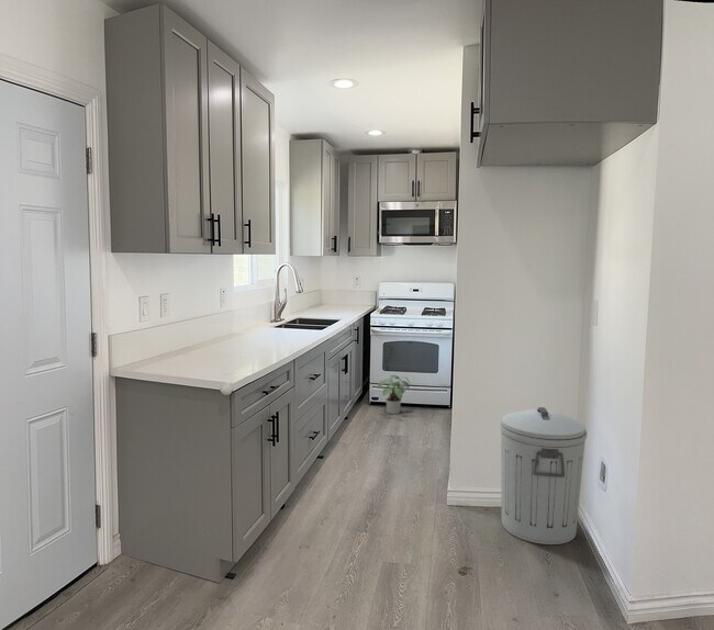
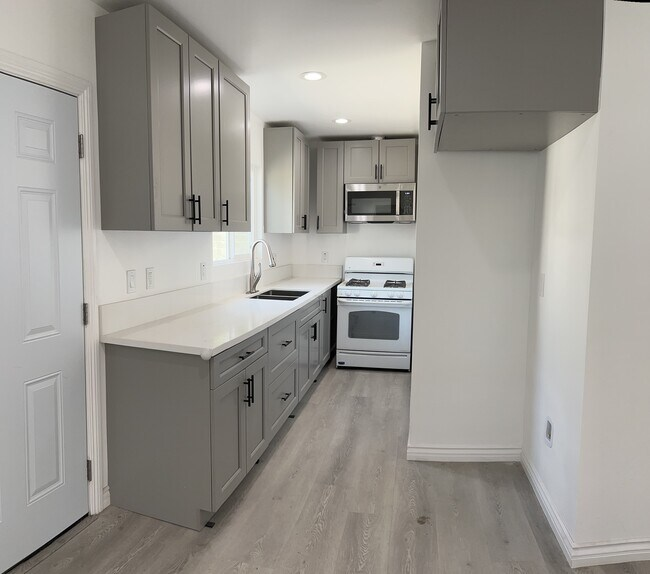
- potted plant (393, 394)
- trash can (540, 468)
